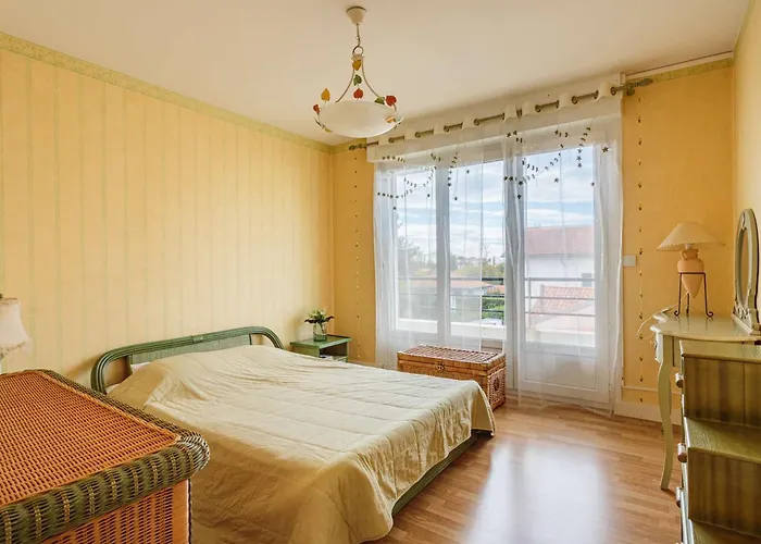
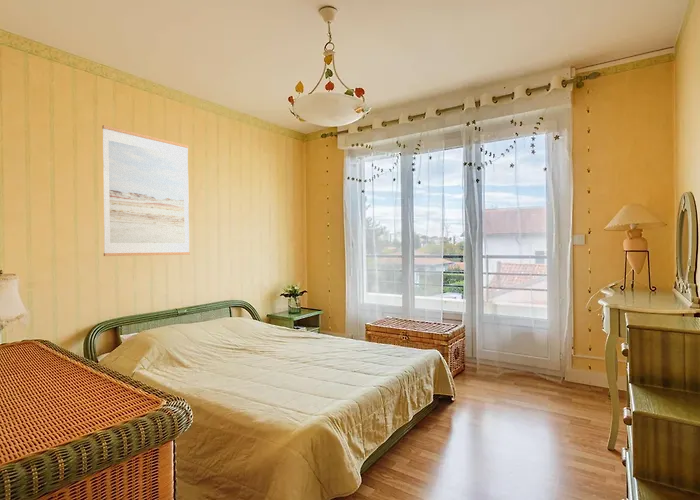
+ wall art (149, 195)
